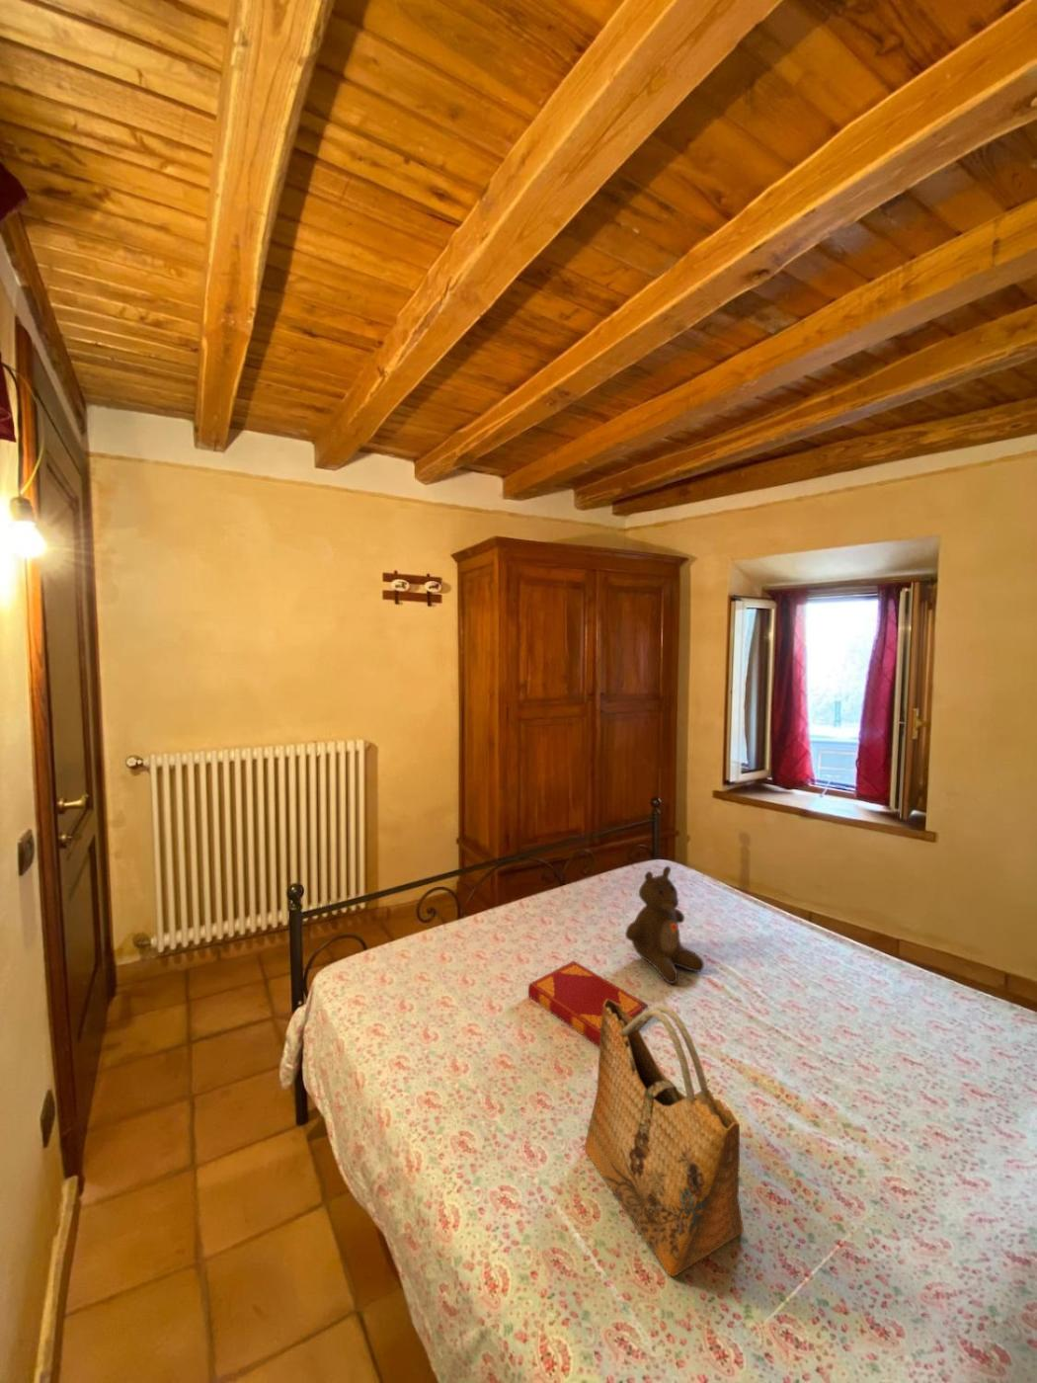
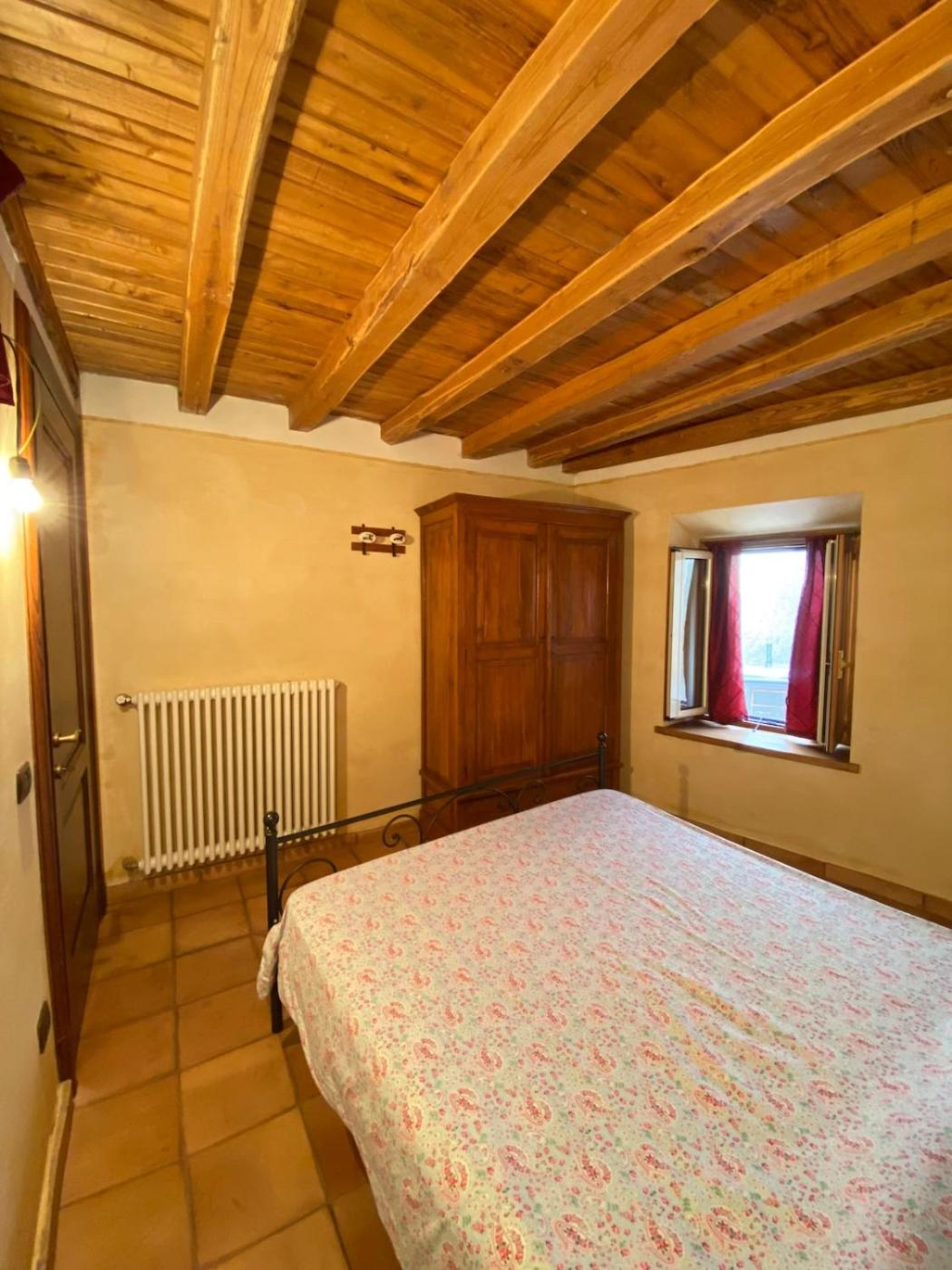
- hardback book (586, 1001)
- grocery bag (659, 1099)
- teddy bear (666, 919)
